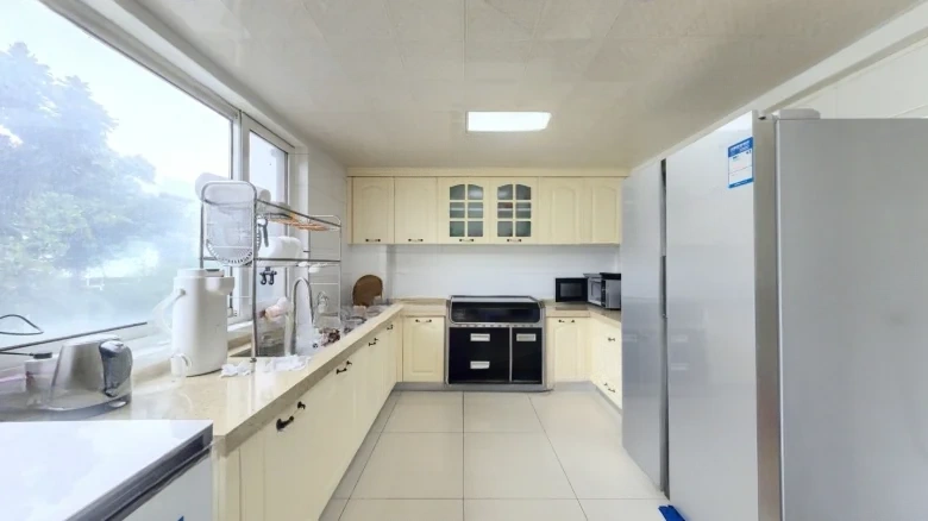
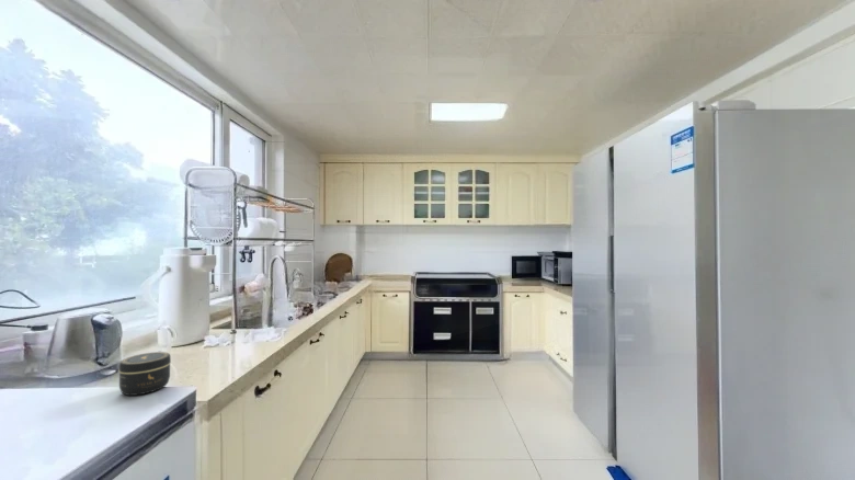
+ jar (145, 373)
